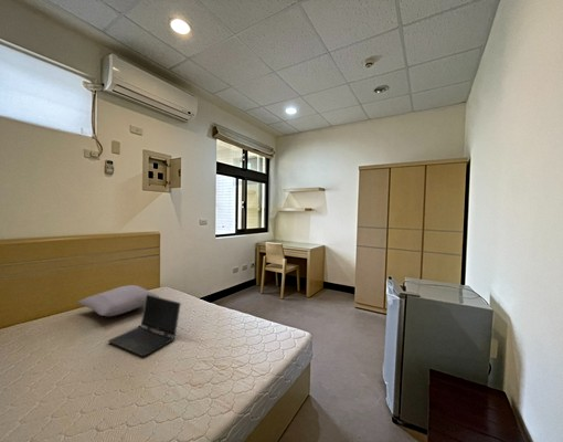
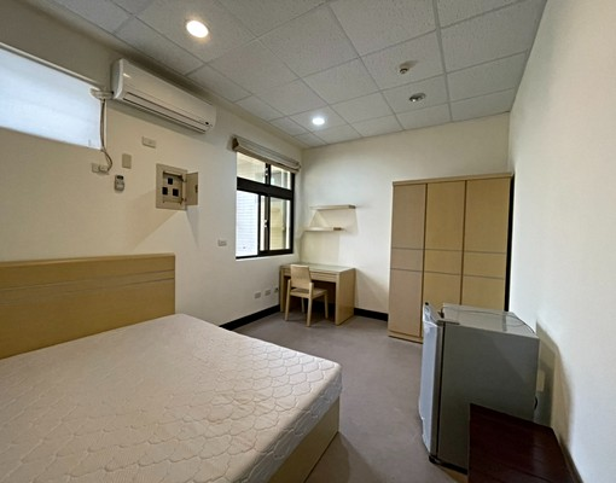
- laptop computer (145, 322)
- pillow (119, 299)
